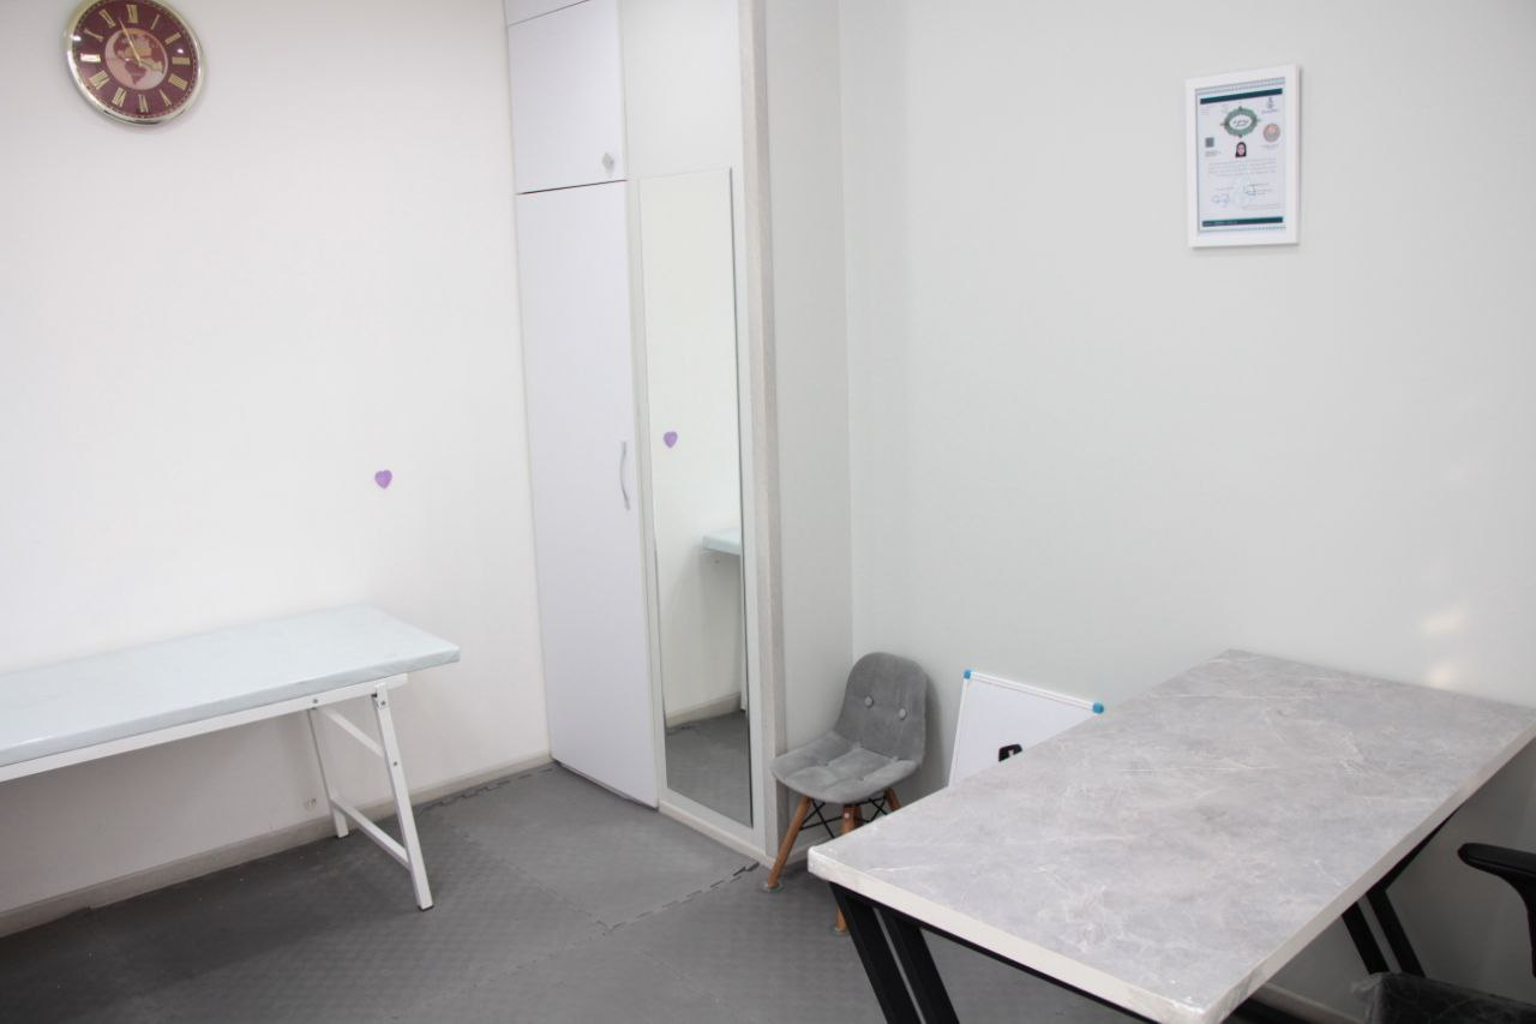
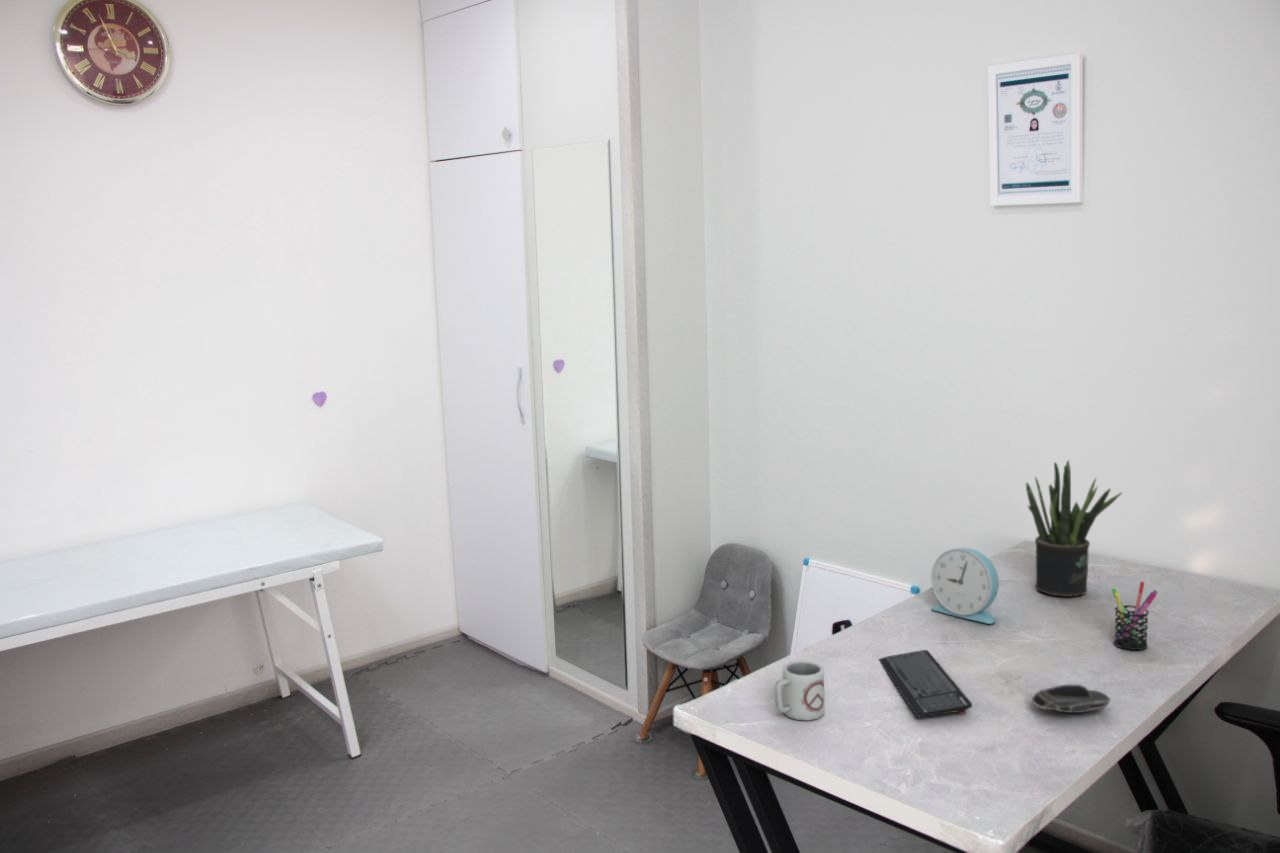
+ cup (798, 691)
+ alarm clock (967, 580)
+ pen holder (1129, 613)
+ potted plant (1070, 527)
+ keyboard (922, 681)
+ computer mouse (1070, 698)
